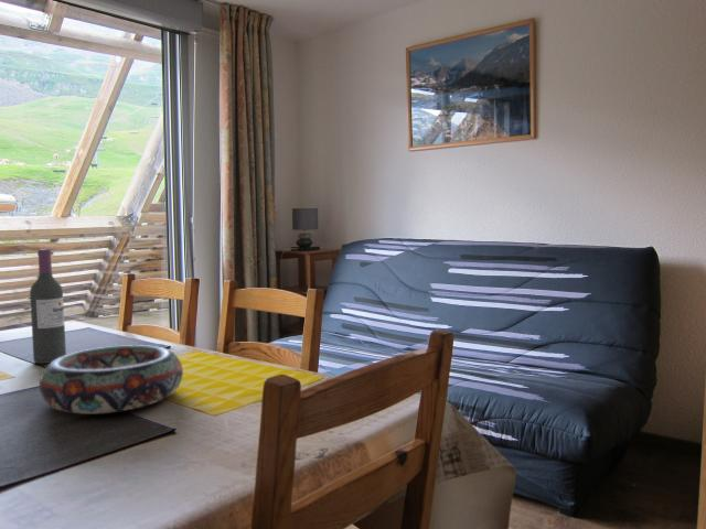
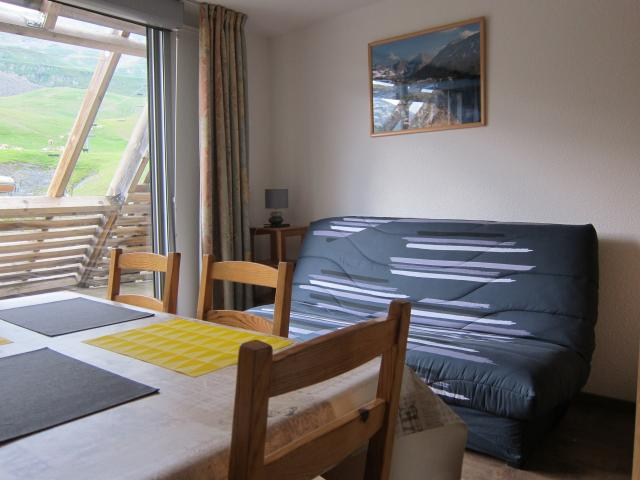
- decorative bowl (114, 377)
- wine bottle (46, 304)
